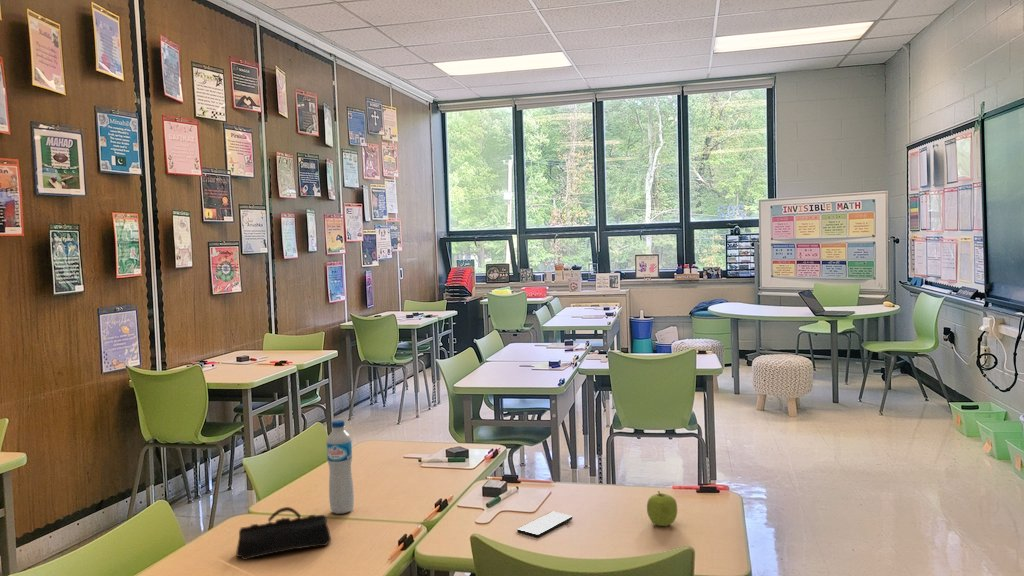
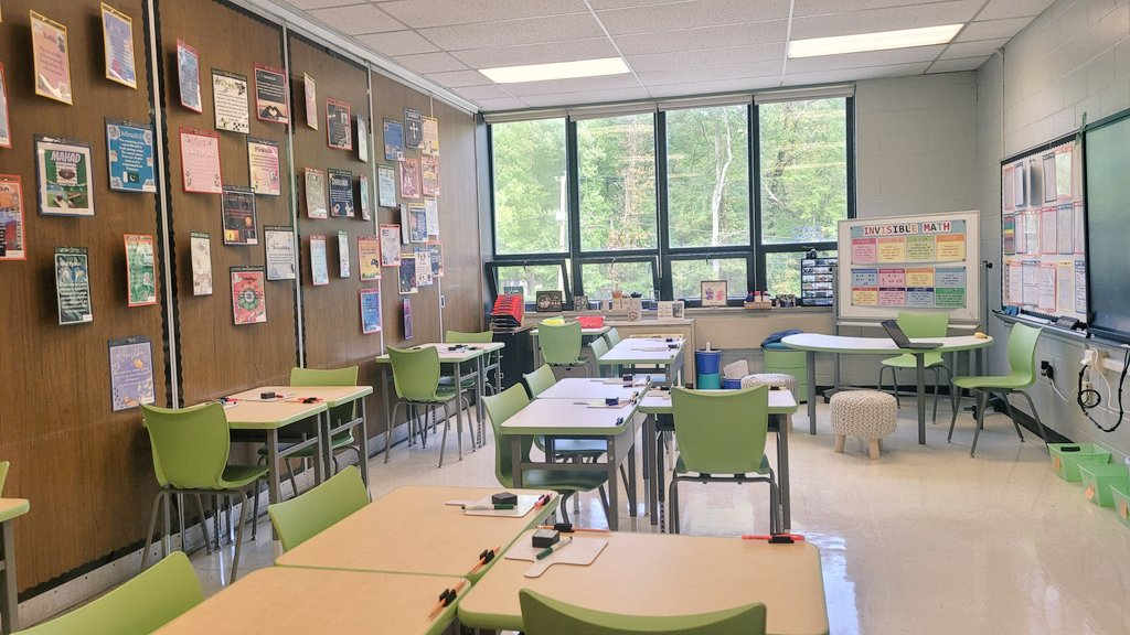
- fruit (662, 508)
- pencil case (283, 528)
- water bottle (340, 466)
- smartphone (545, 523)
